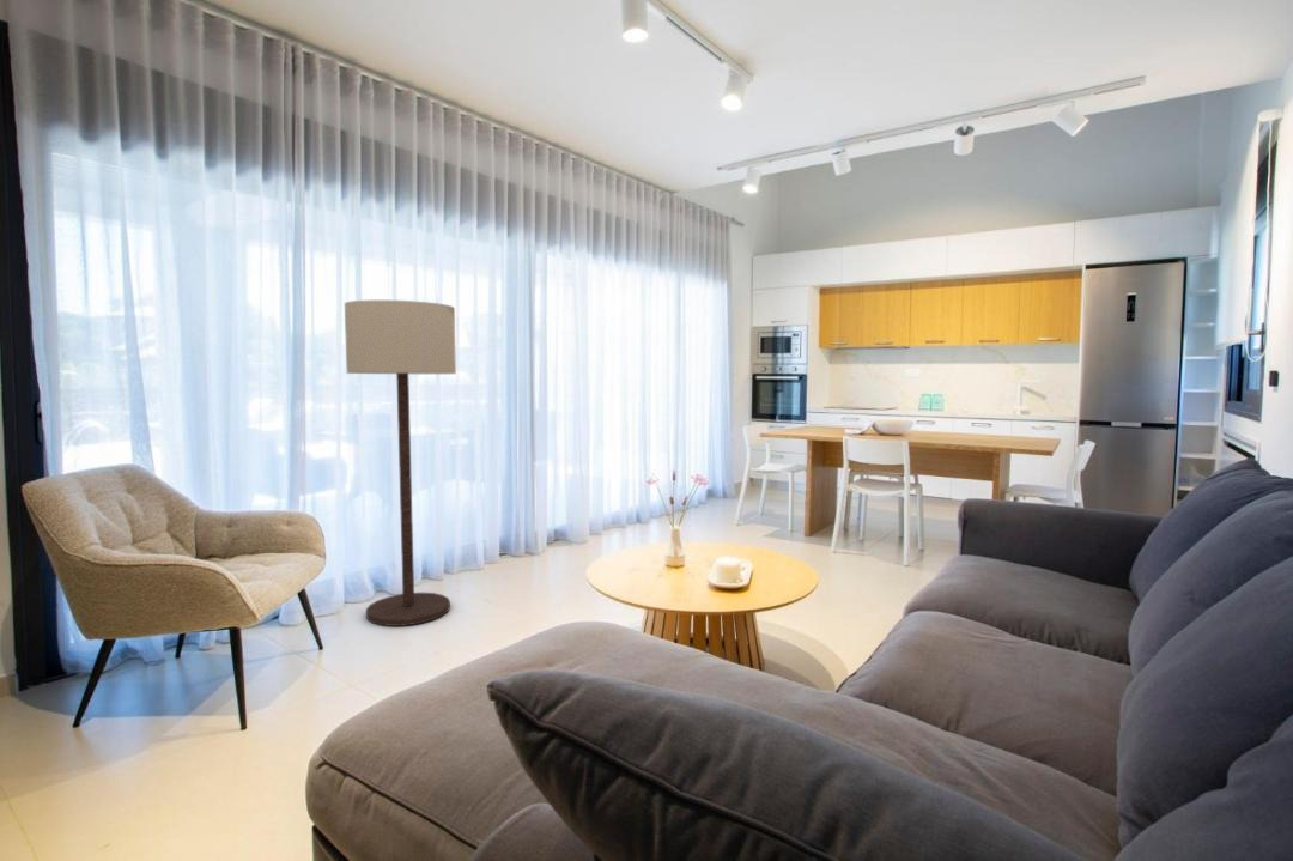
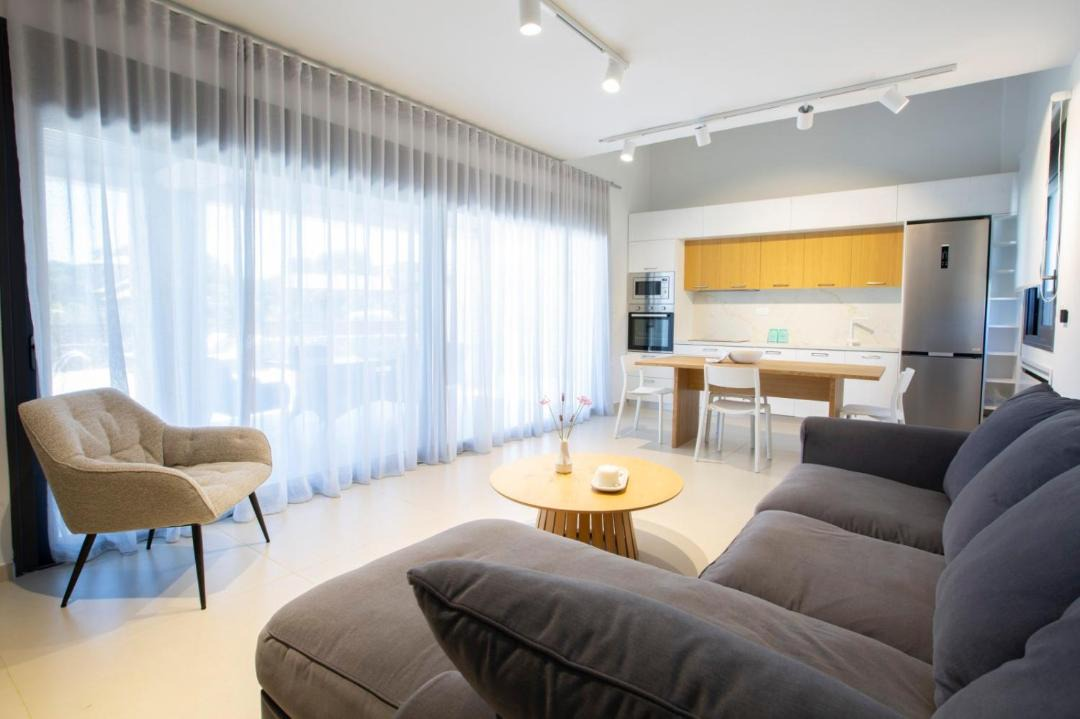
- floor lamp (405, 461)
